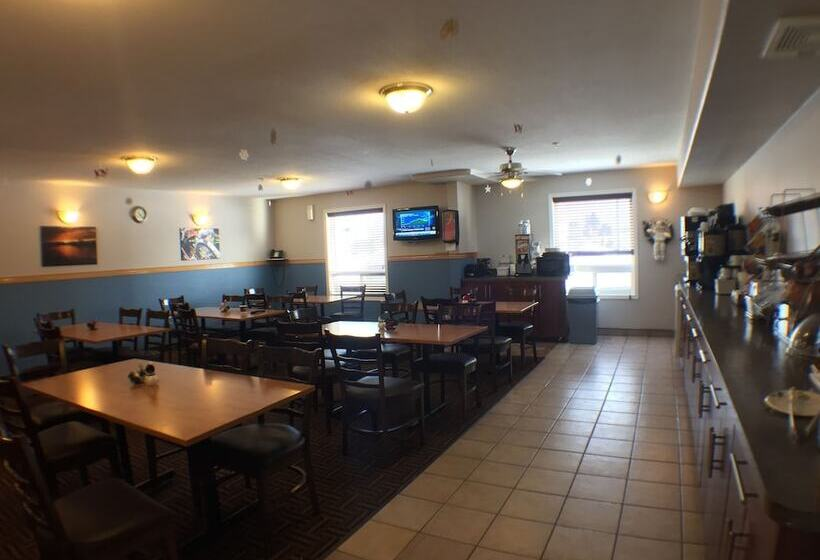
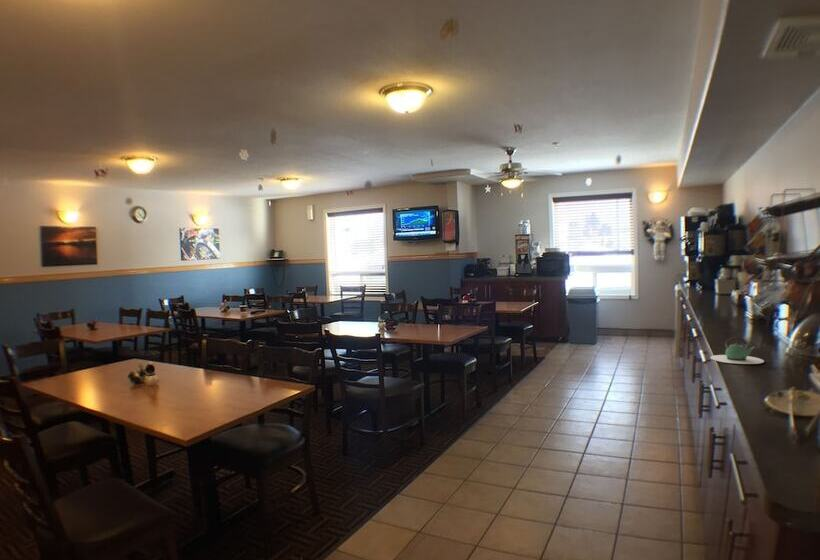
+ teapot (736, 348)
